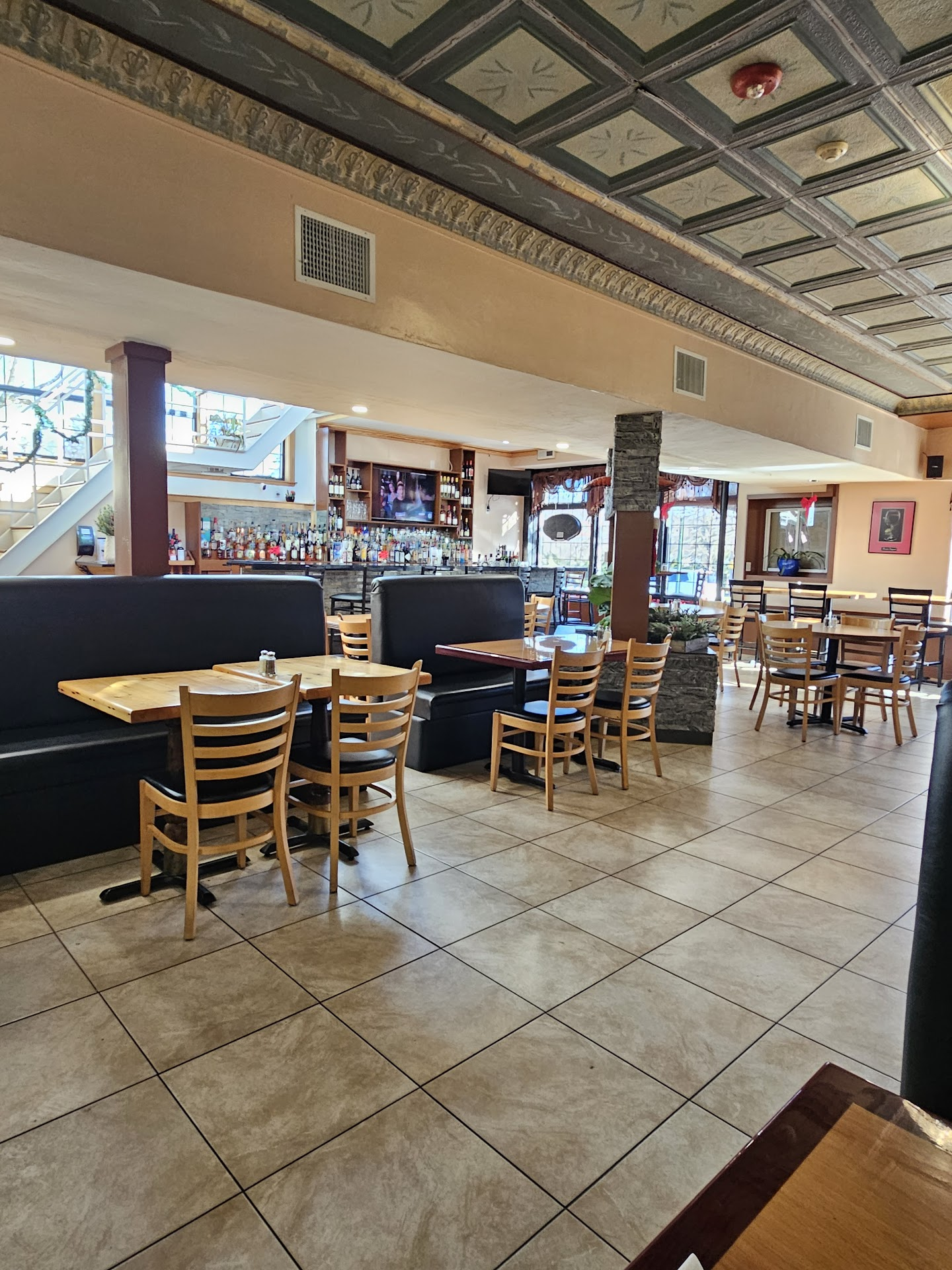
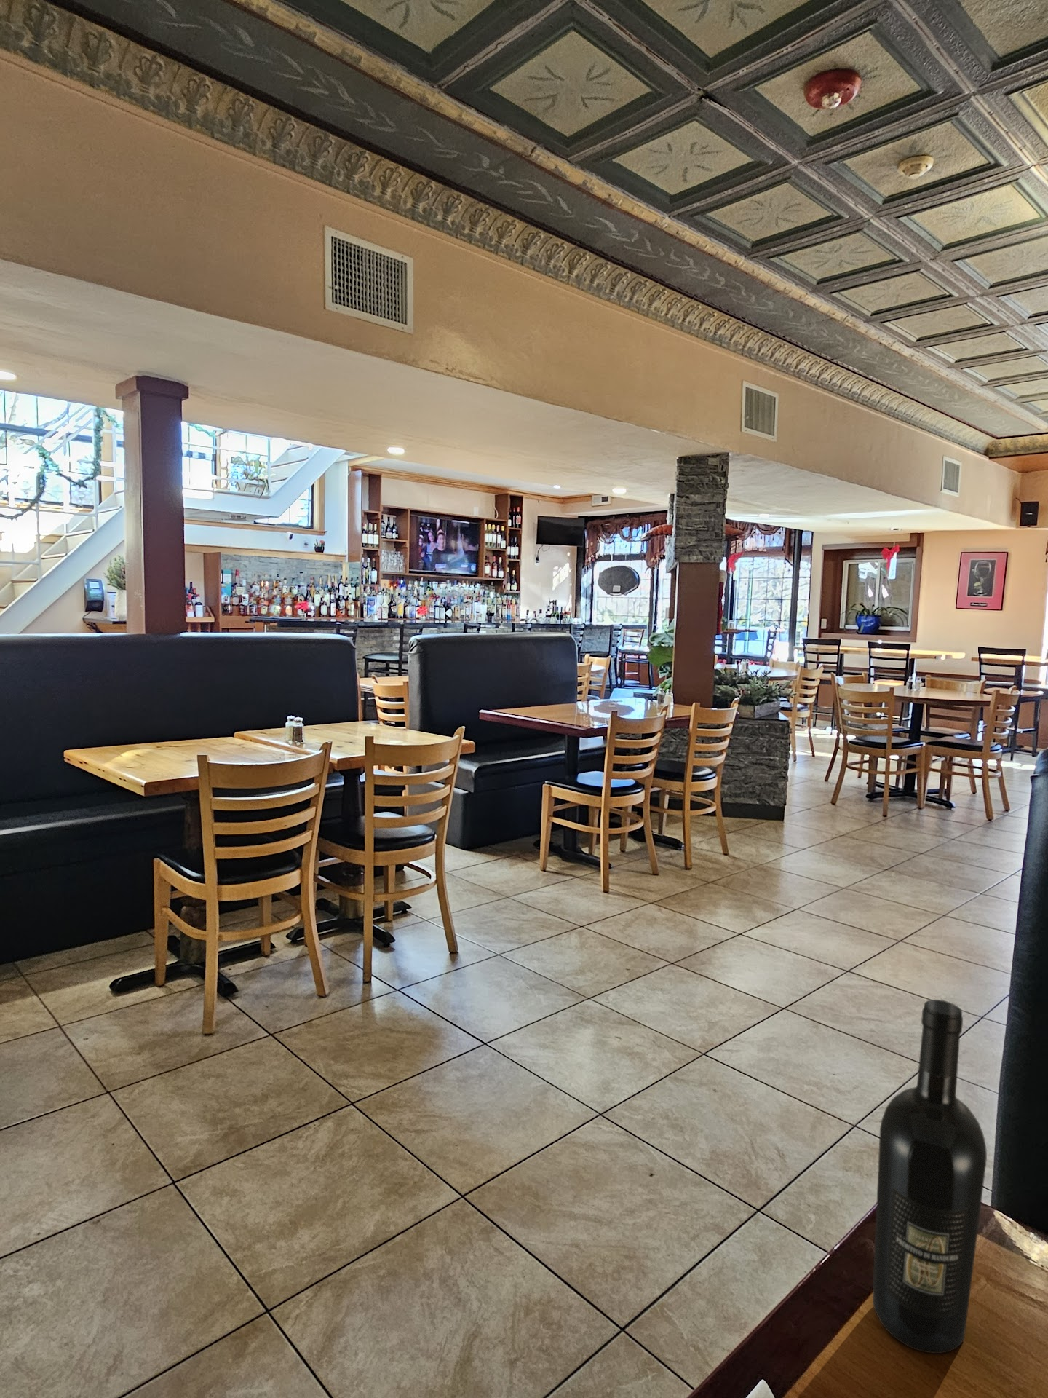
+ wine bottle (929, 1167)
